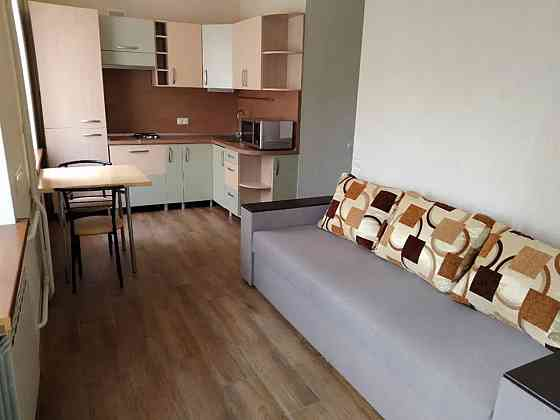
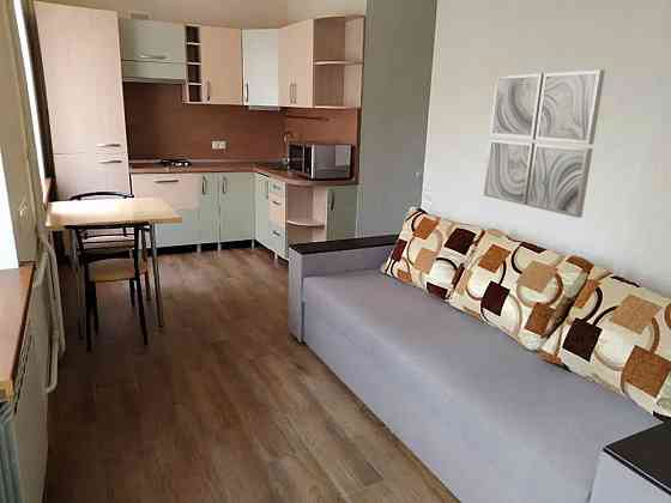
+ wall art (536, 139)
